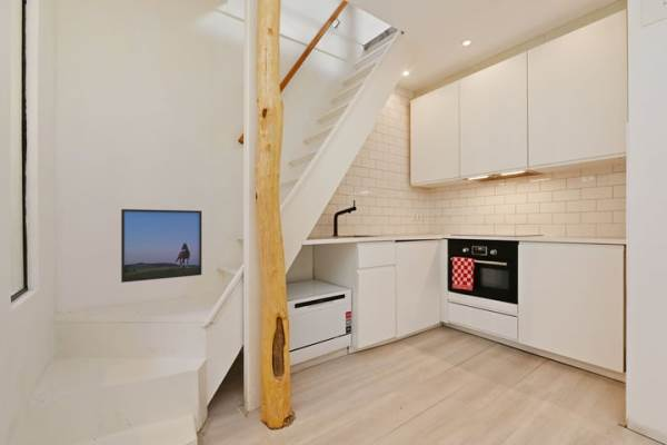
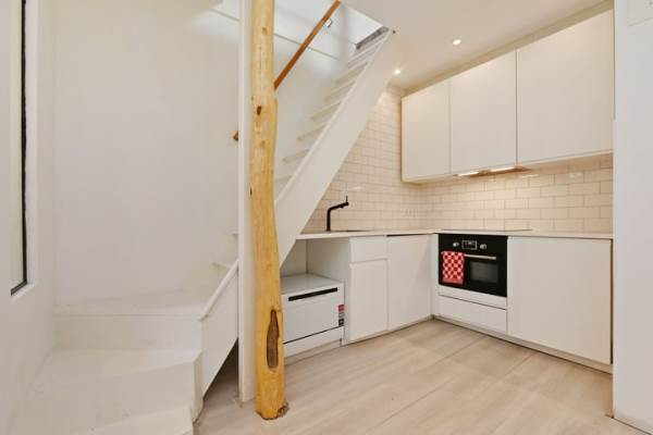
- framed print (163, 244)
